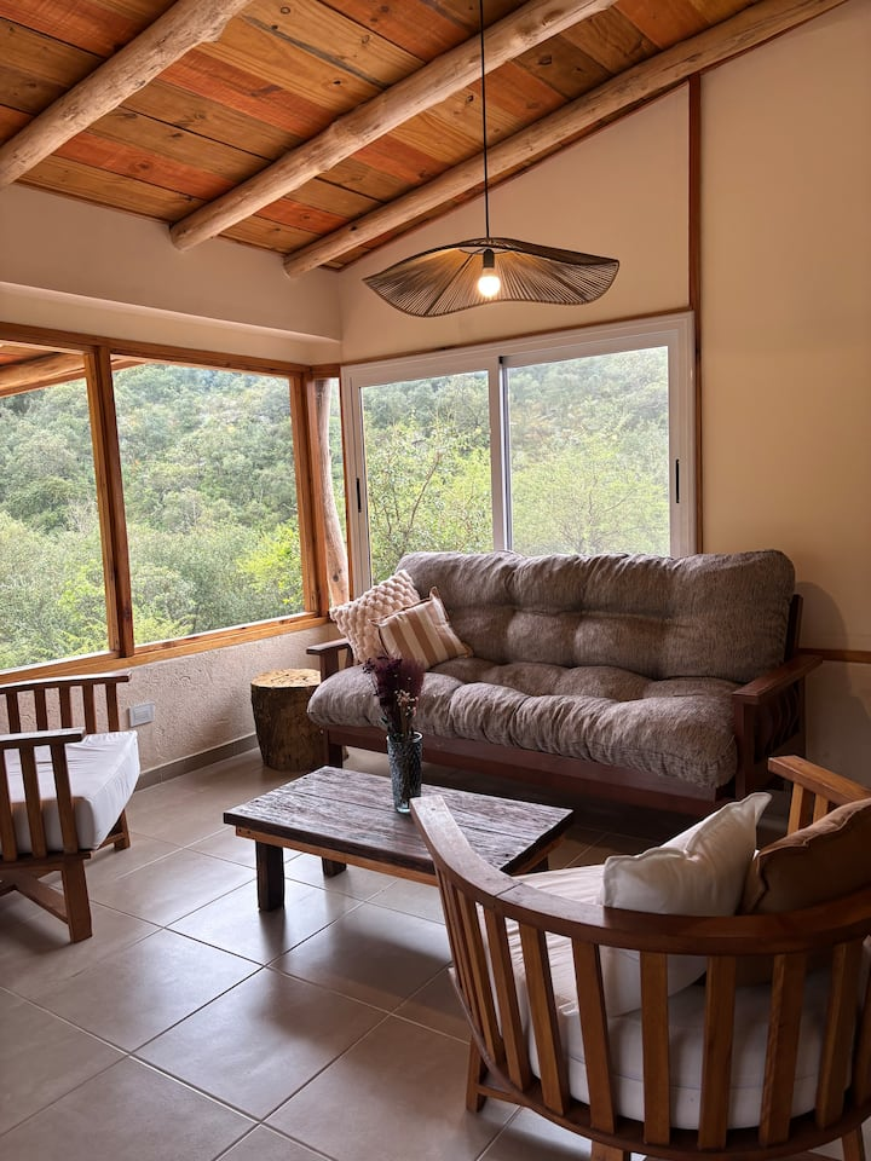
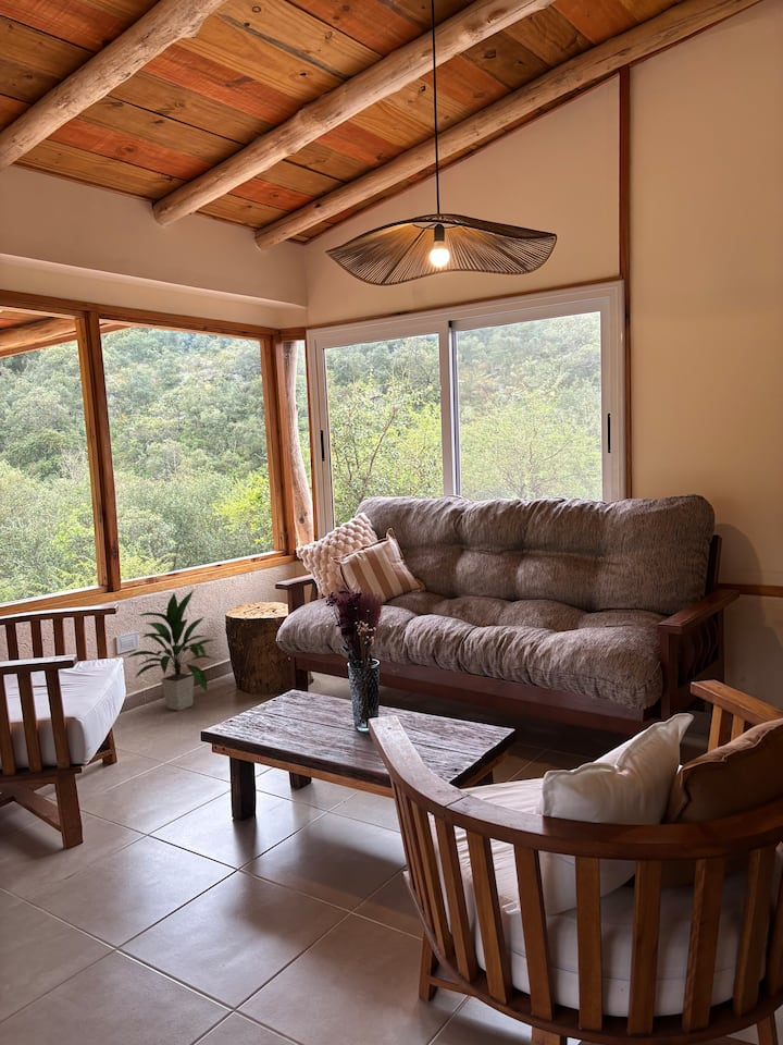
+ indoor plant (175, 651)
